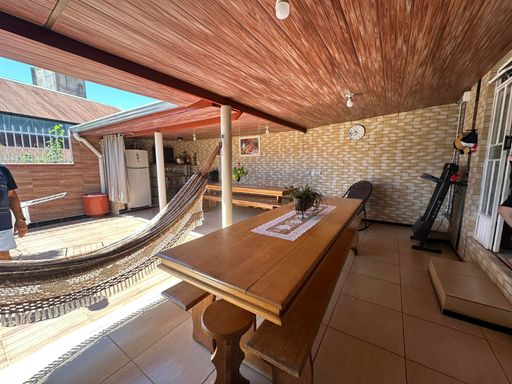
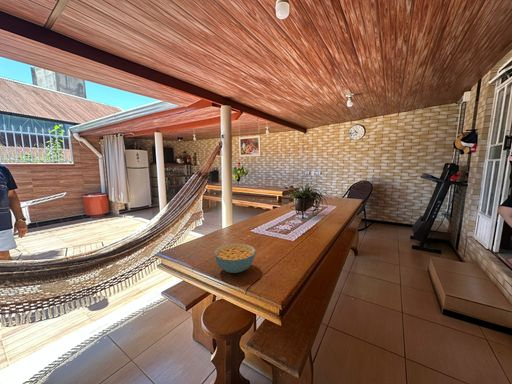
+ cereal bowl (235, 260)
